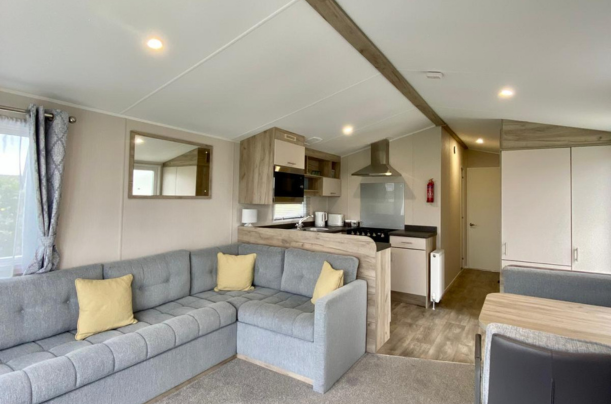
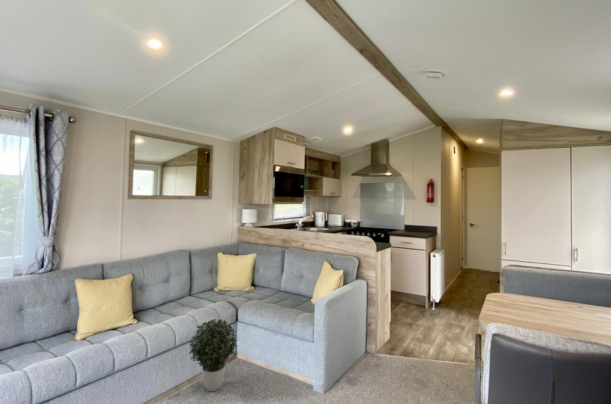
+ potted plant (214, 353)
